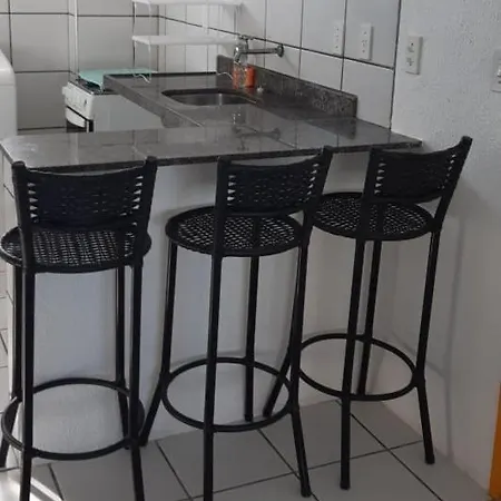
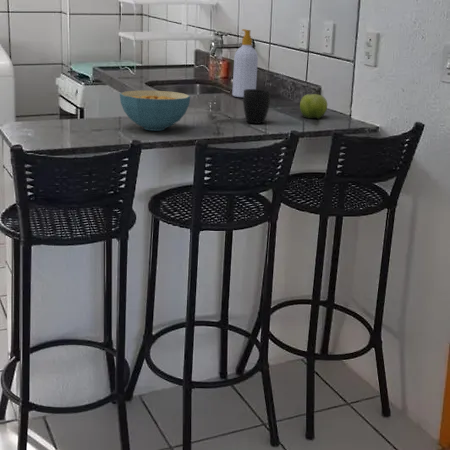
+ cereal bowl (154, 111)
+ mug (255, 105)
+ soap bottle (245, 63)
+ fruit (313, 105)
